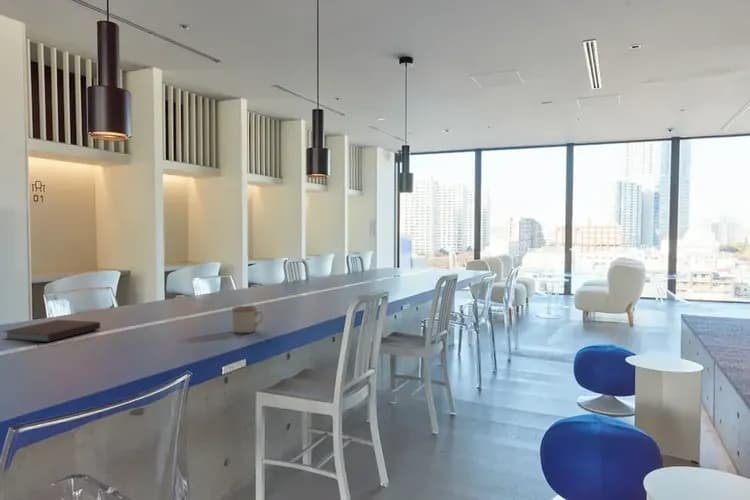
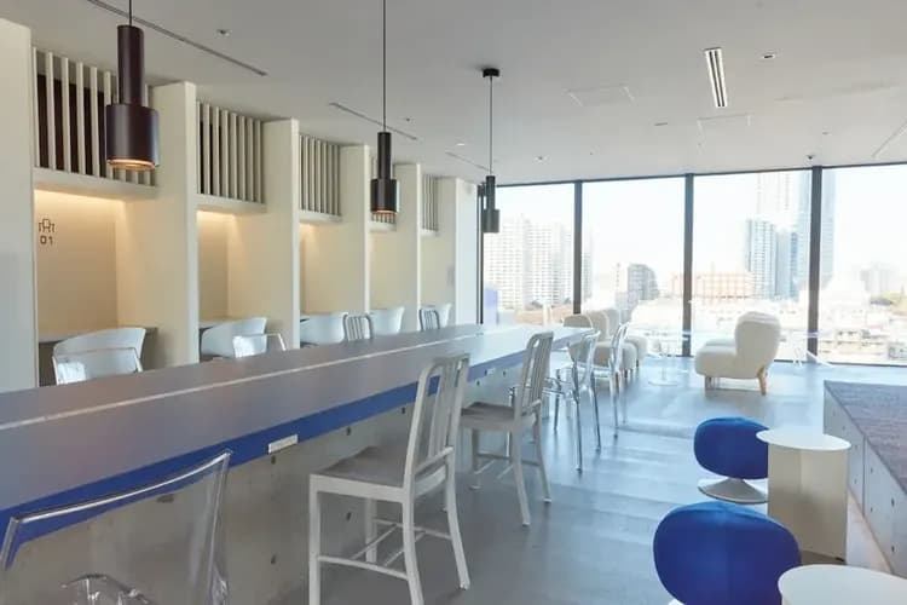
- mug (248, 319)
- notebook (53, 330)
